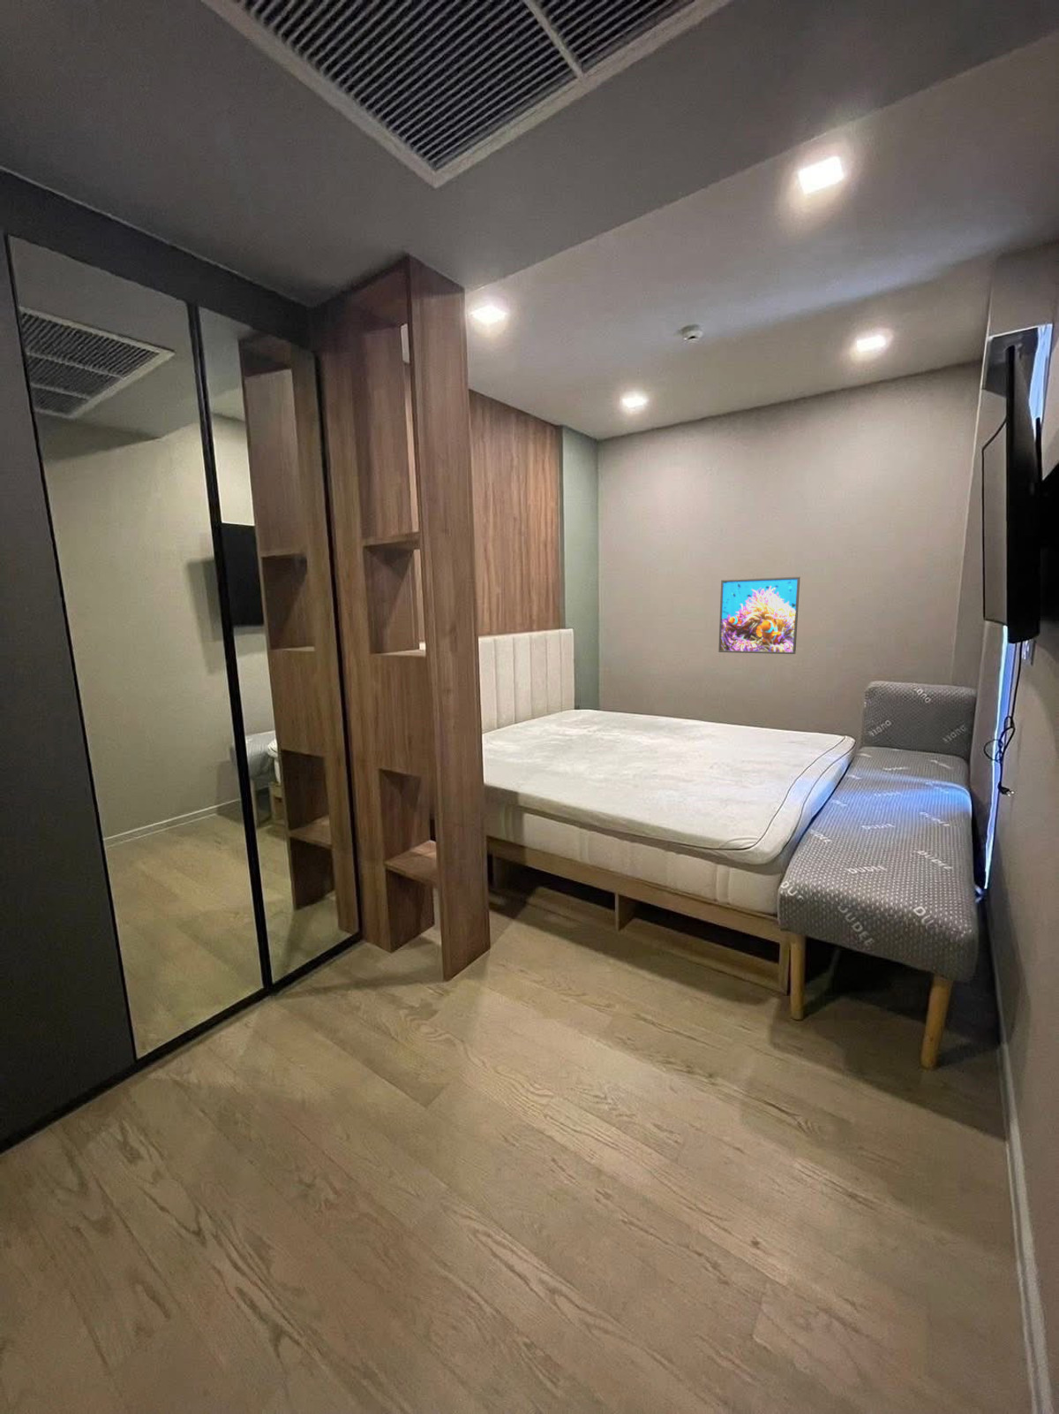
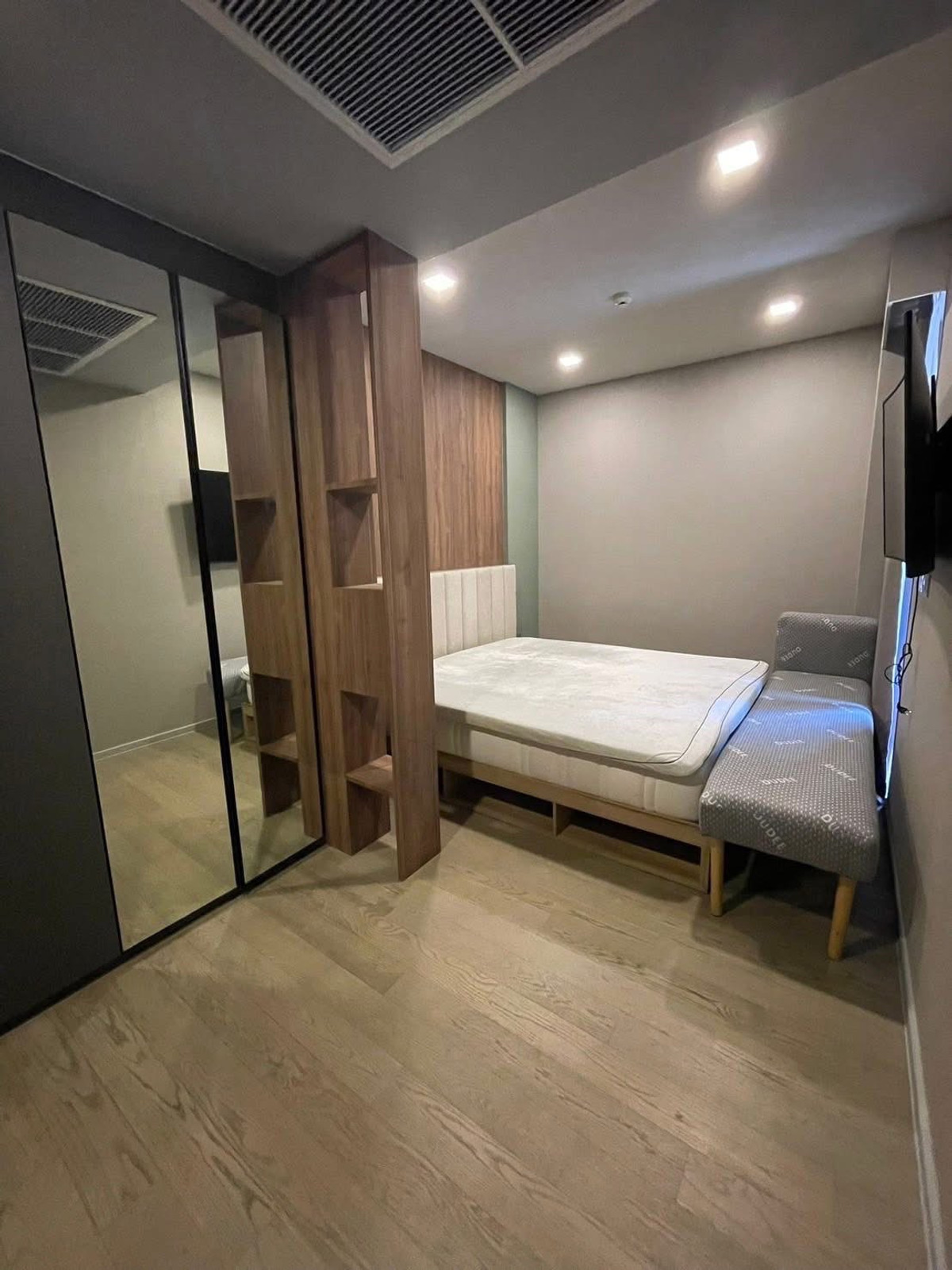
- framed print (758, 616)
